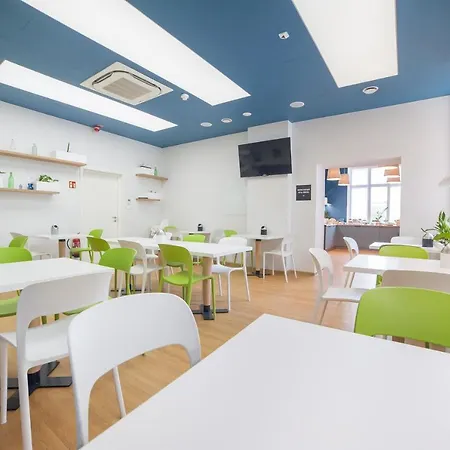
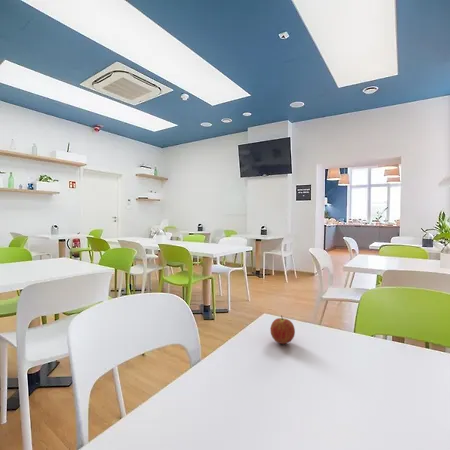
+ fruit (282, 329)
